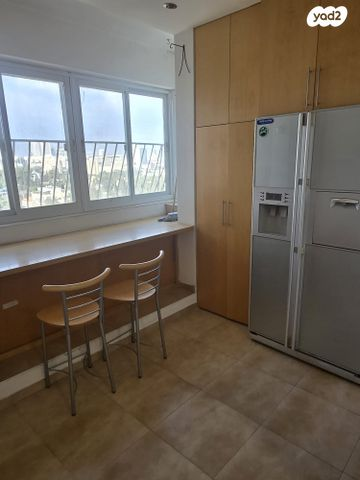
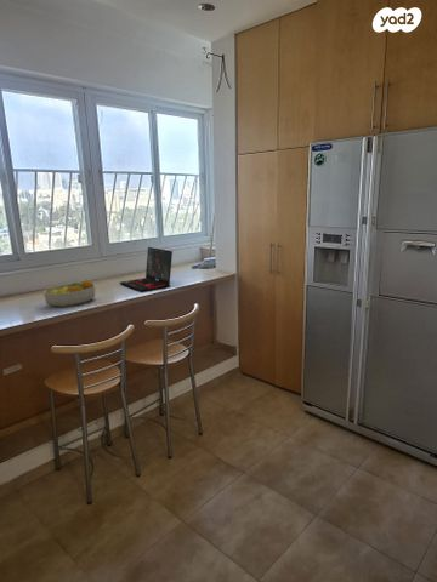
+ fruit bowl (70, 291)
+ laptop (146, 269)
